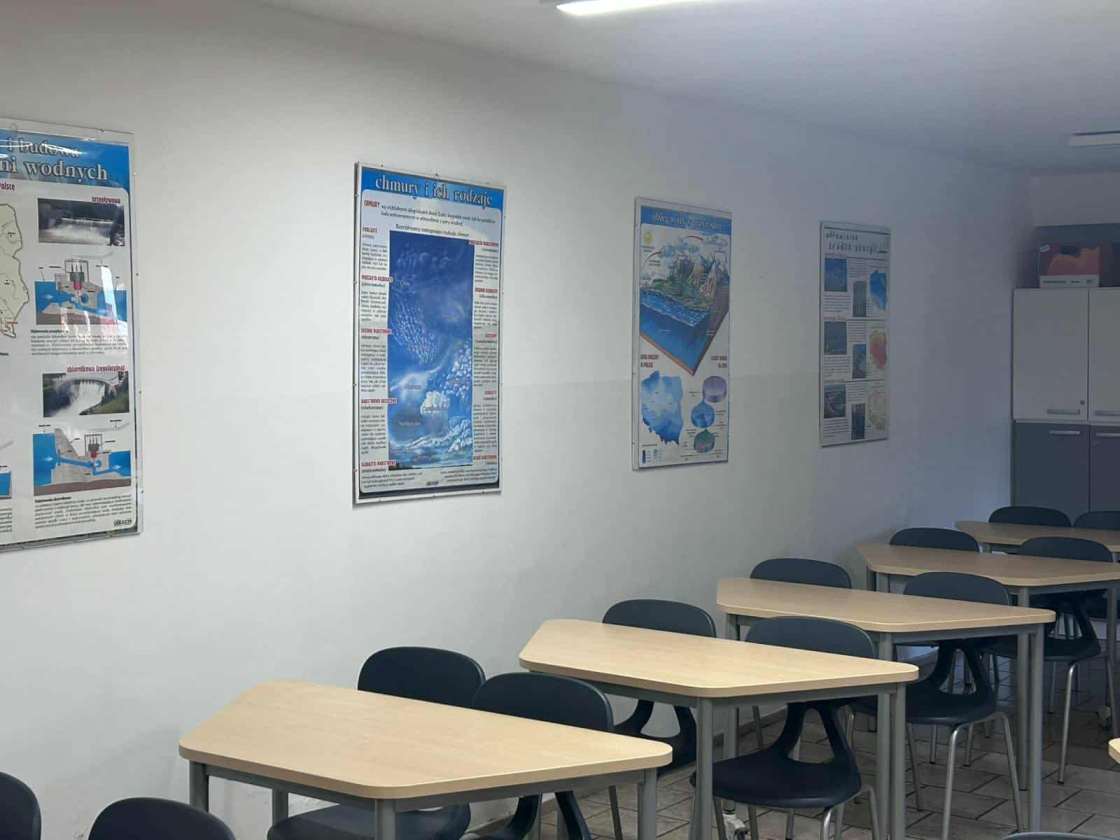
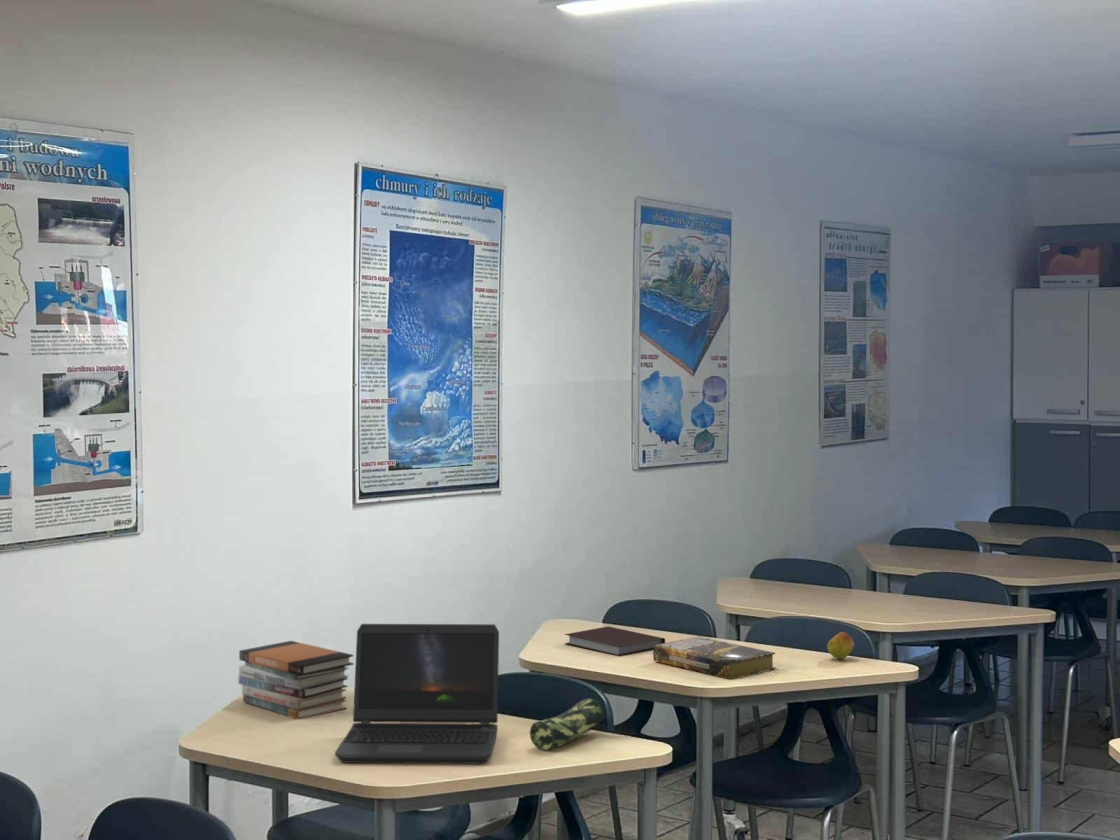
+ laptop computer (420, 691)
+ book (713, 656)
+ book stack (294, 678)
+ notebook (614, 640)
+ apple (840, 645)
+ pencil case (566, 724)
